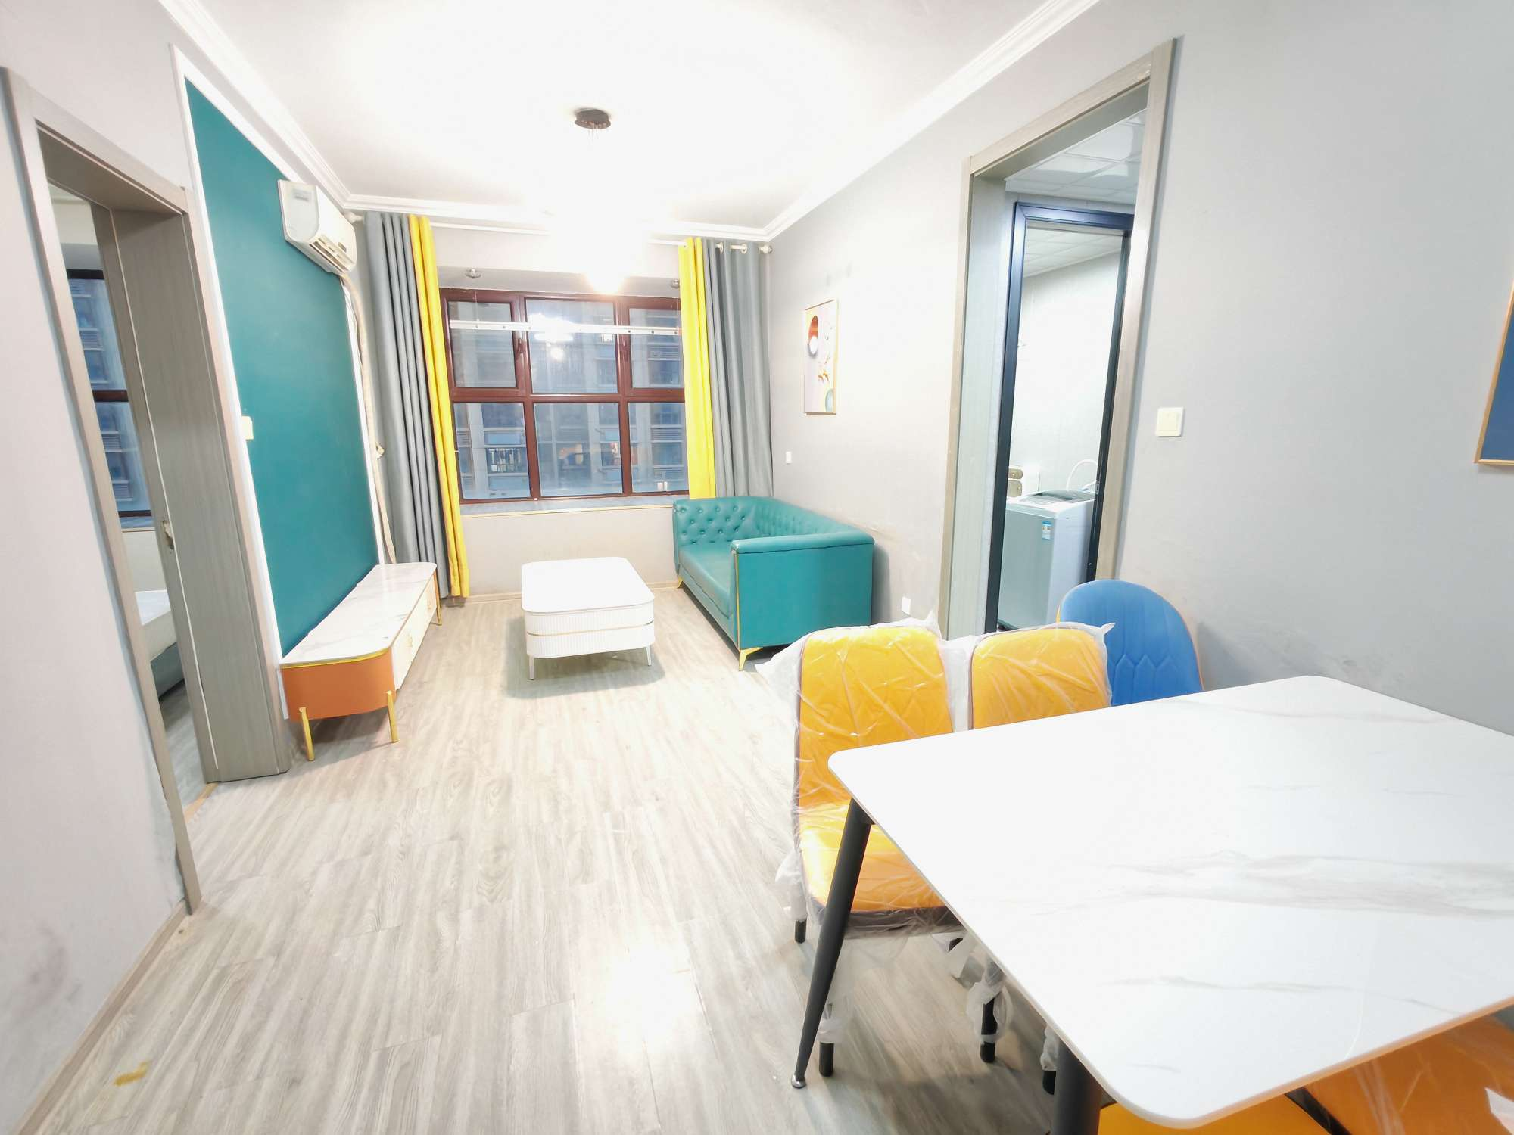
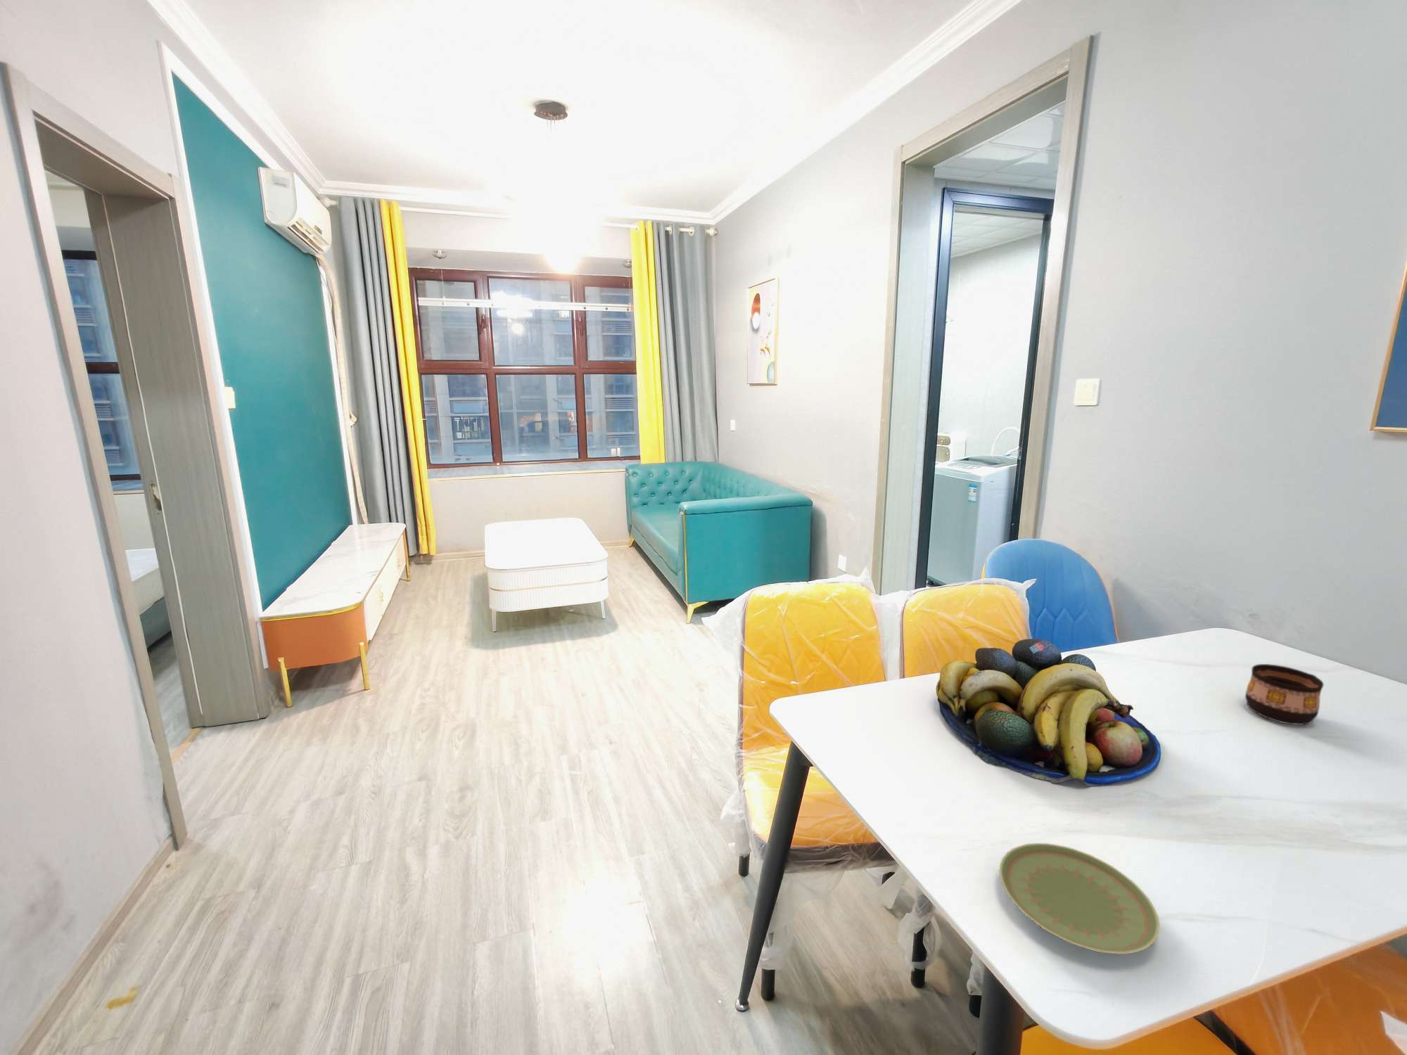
+ plate (1074, 899)
+ cup (1286, 696)
+ fruit bowl (1047, 693)
